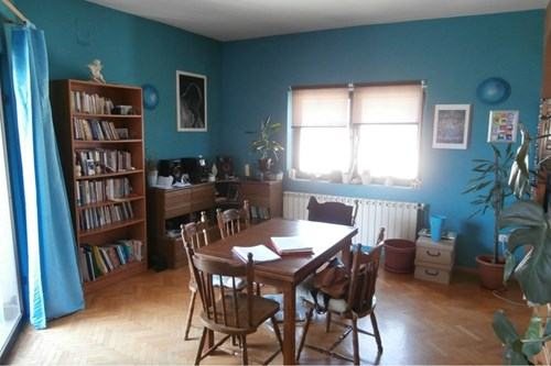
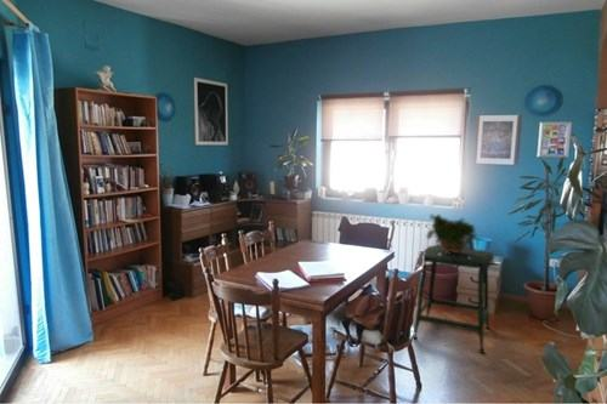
+ stool (450, 301)
+ potted plant (453, 233)
